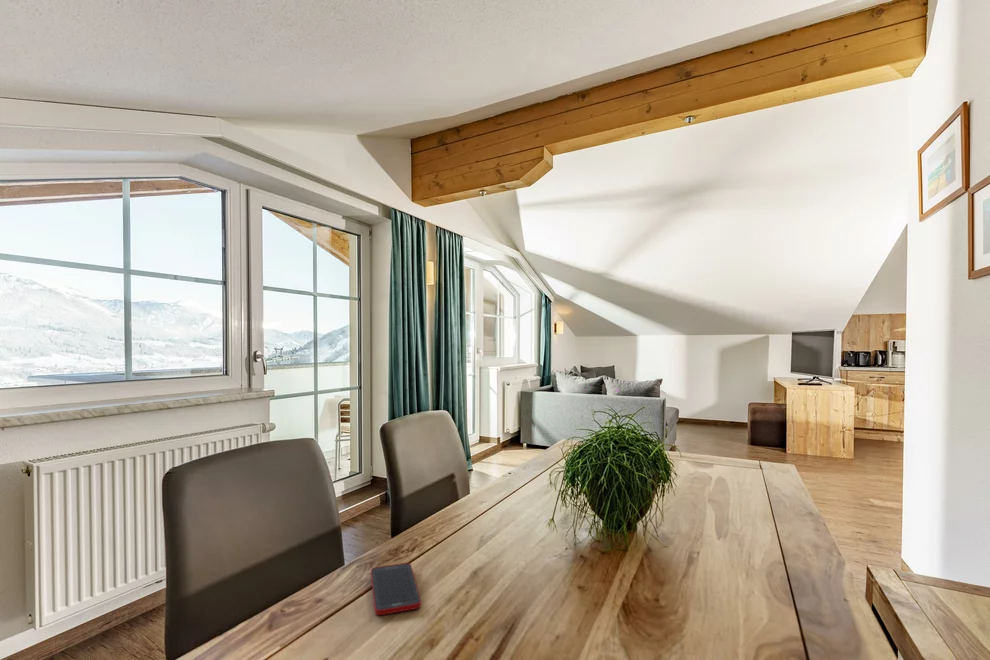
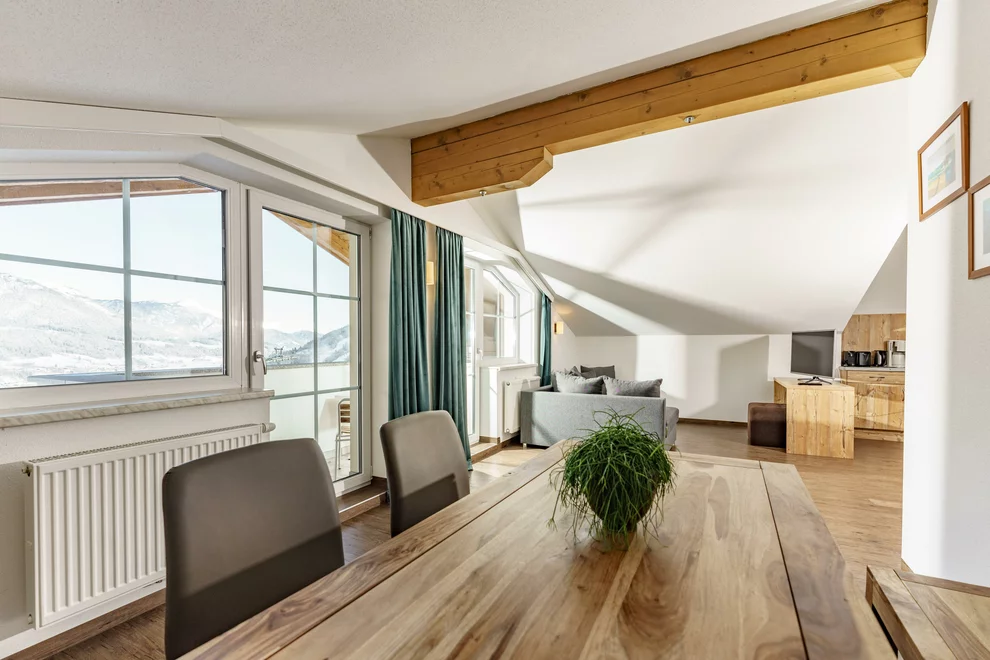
- cell phone (394, 586)
